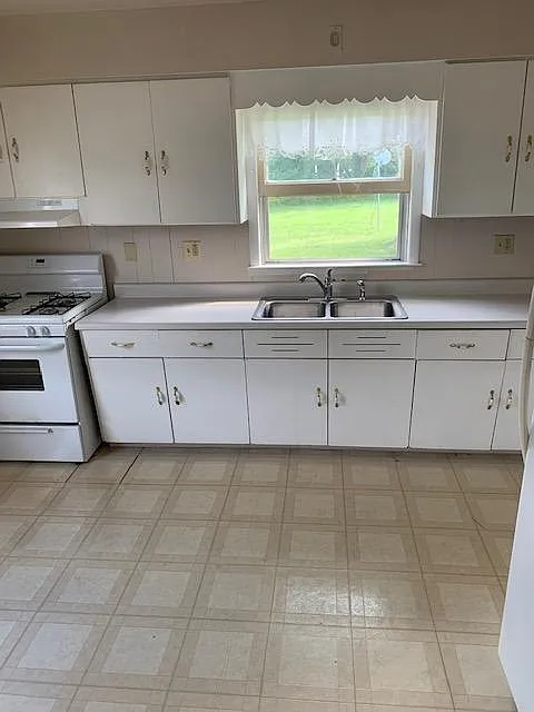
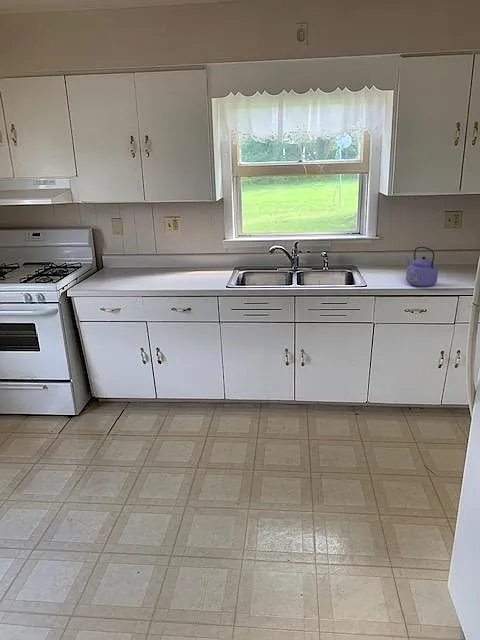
+ kettle (419, 264)
